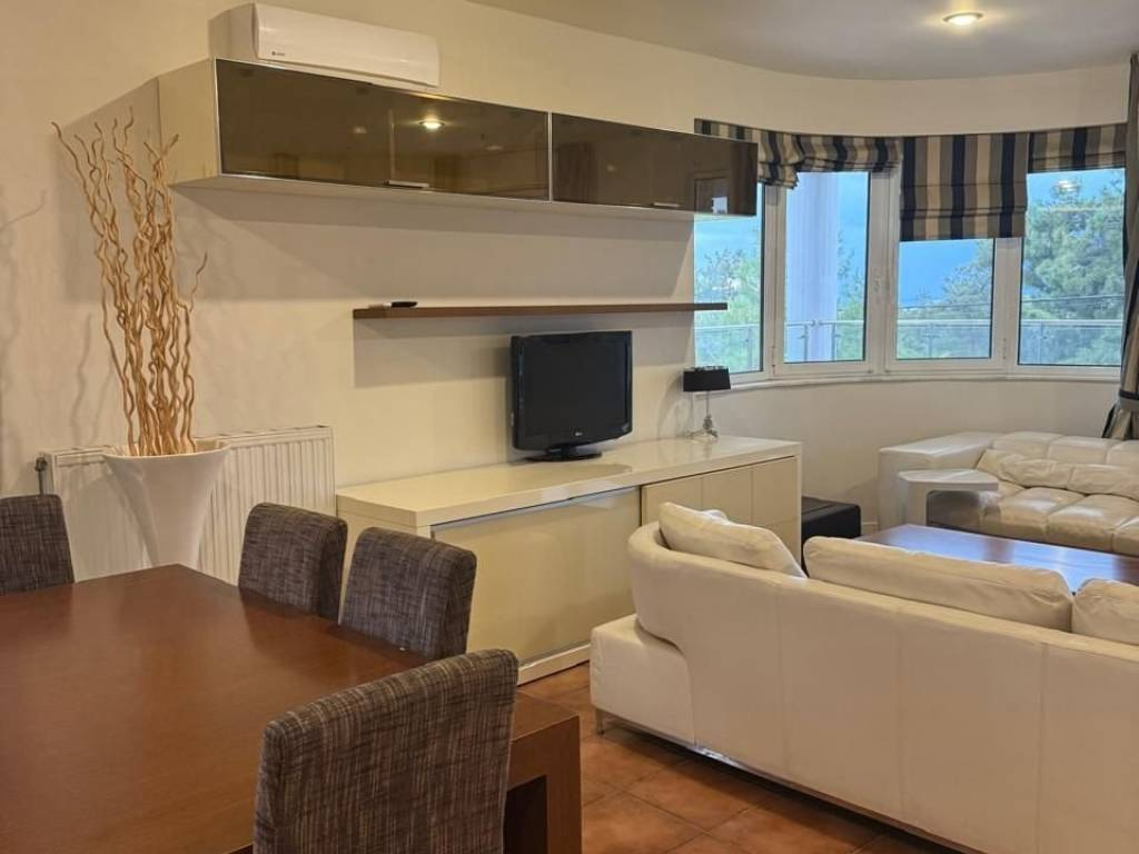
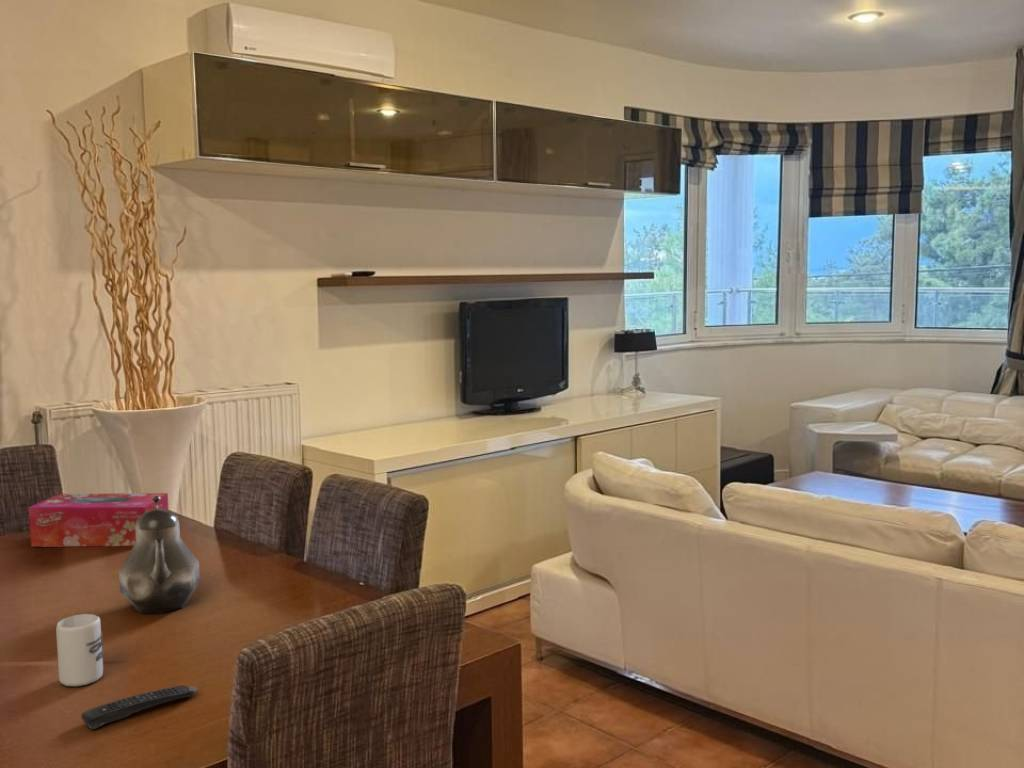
+ teapot (158, 550)
+ cup (80, 649)
+ remote control (142, 703)
+ tissue box (101, 519)
